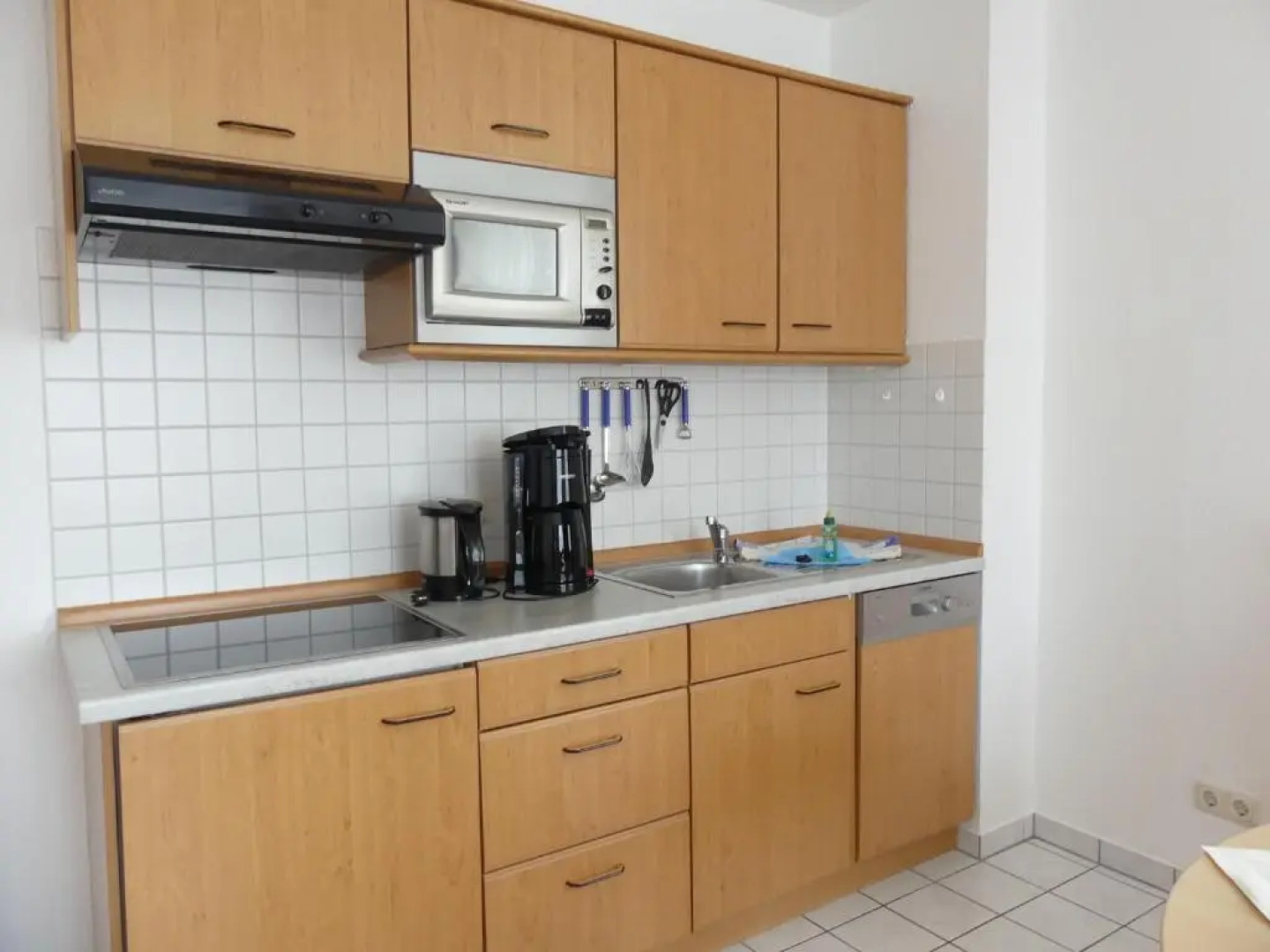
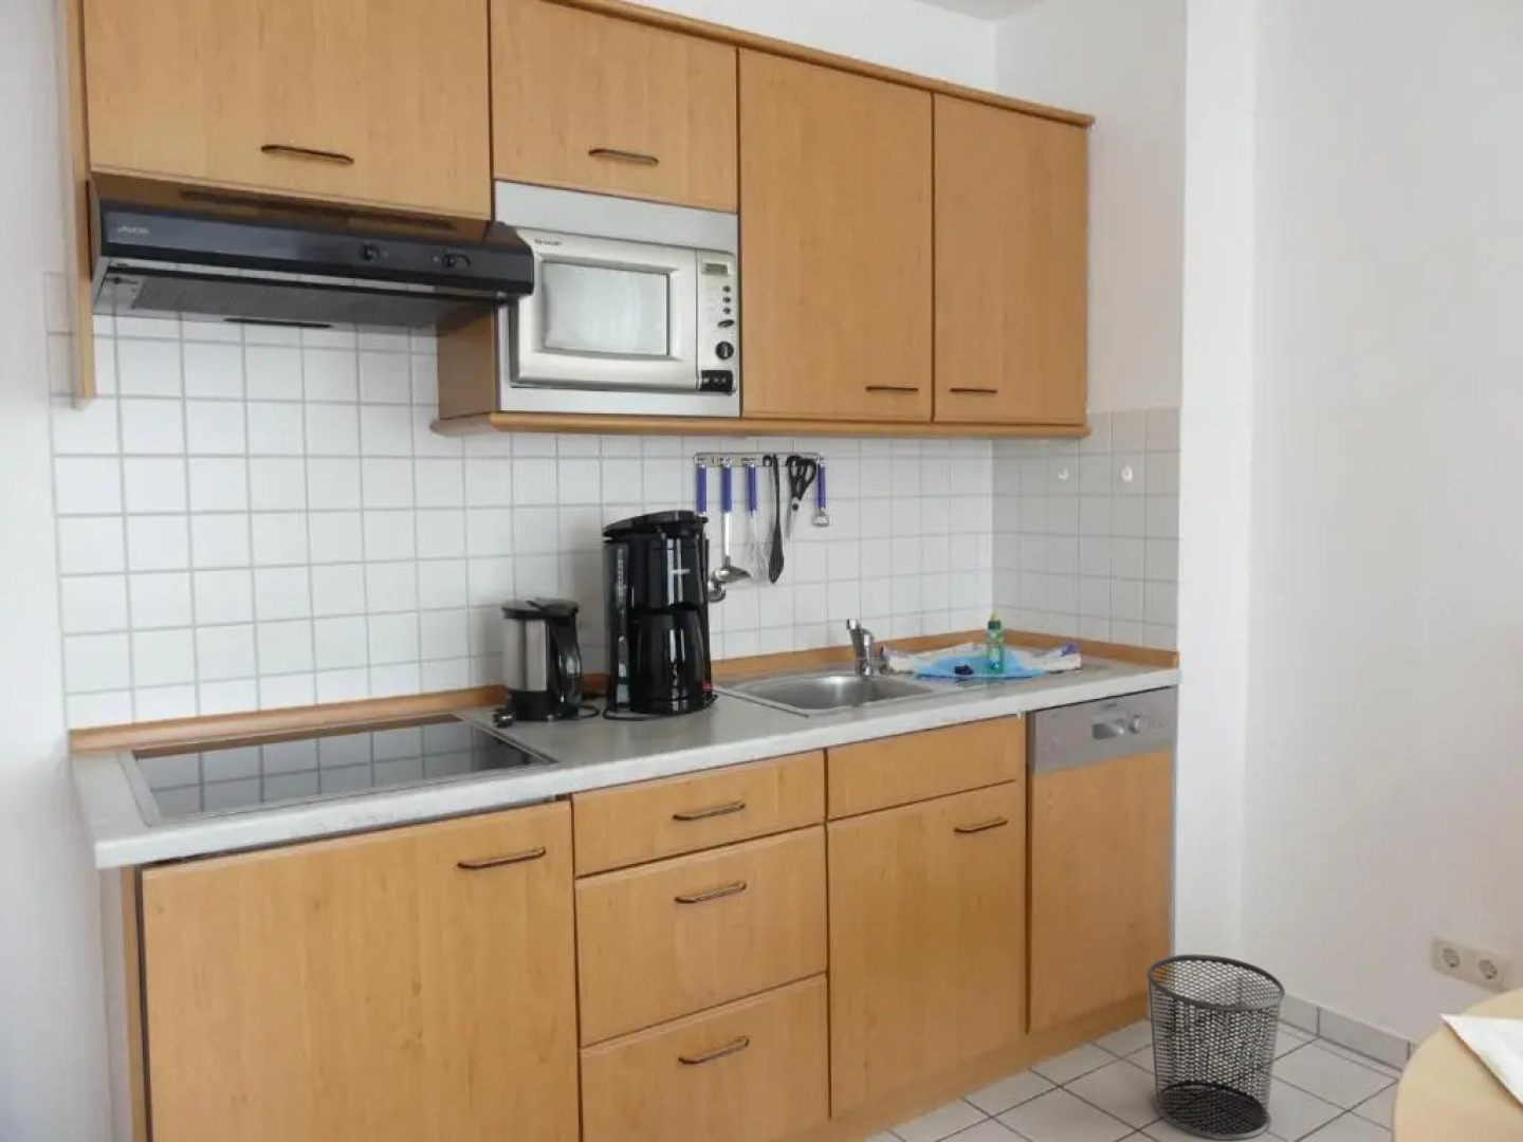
+ waste bin (1212, 1046)
